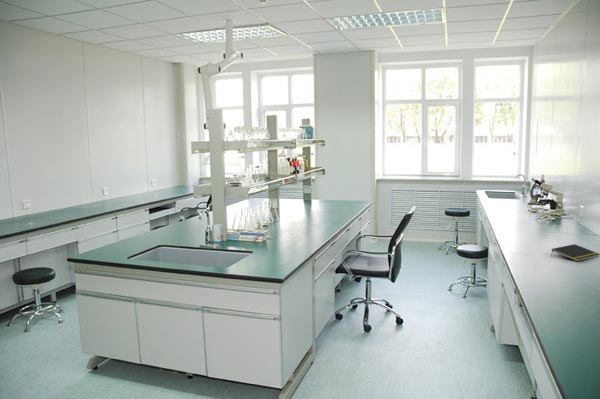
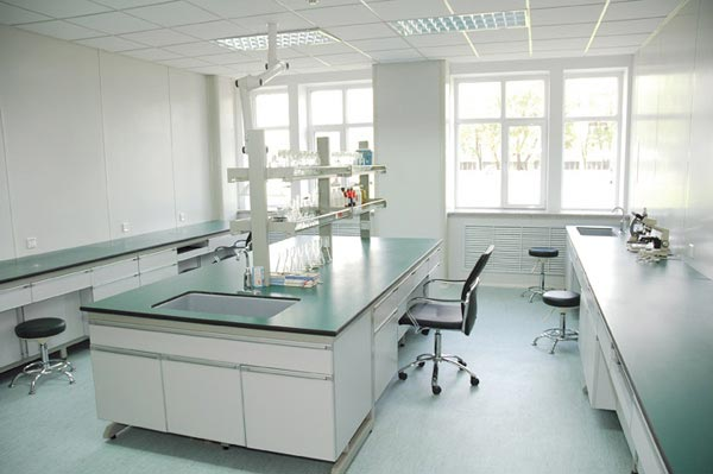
- notepad (575, 252)
